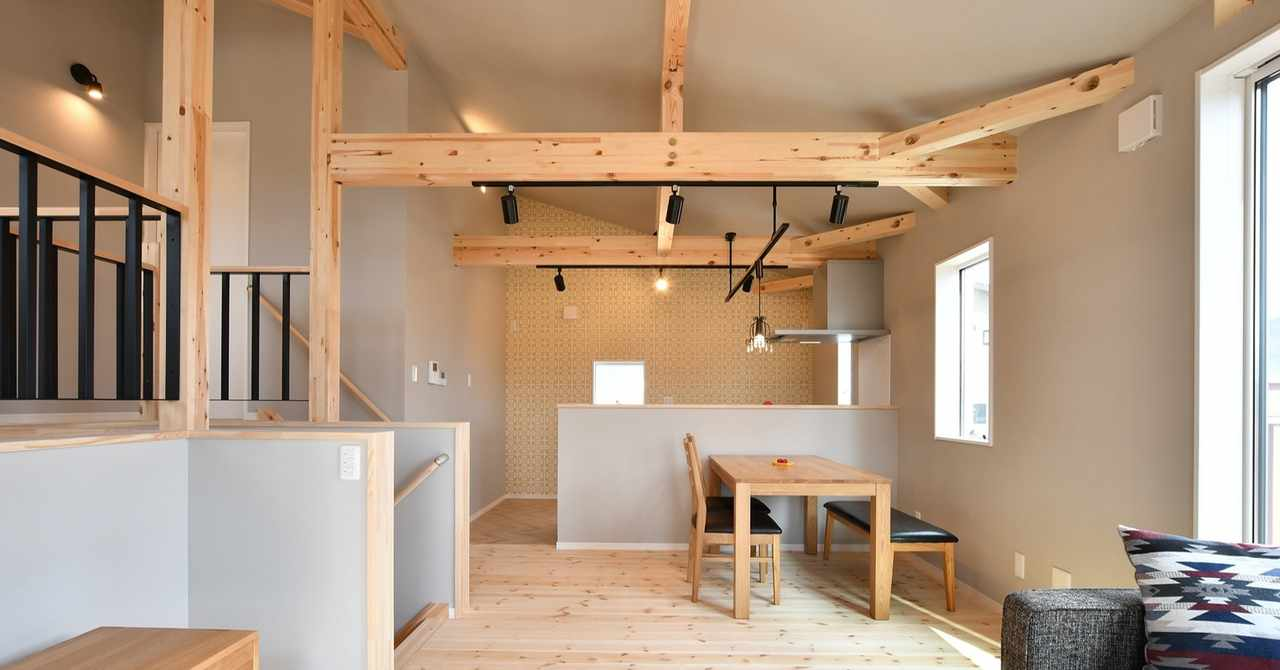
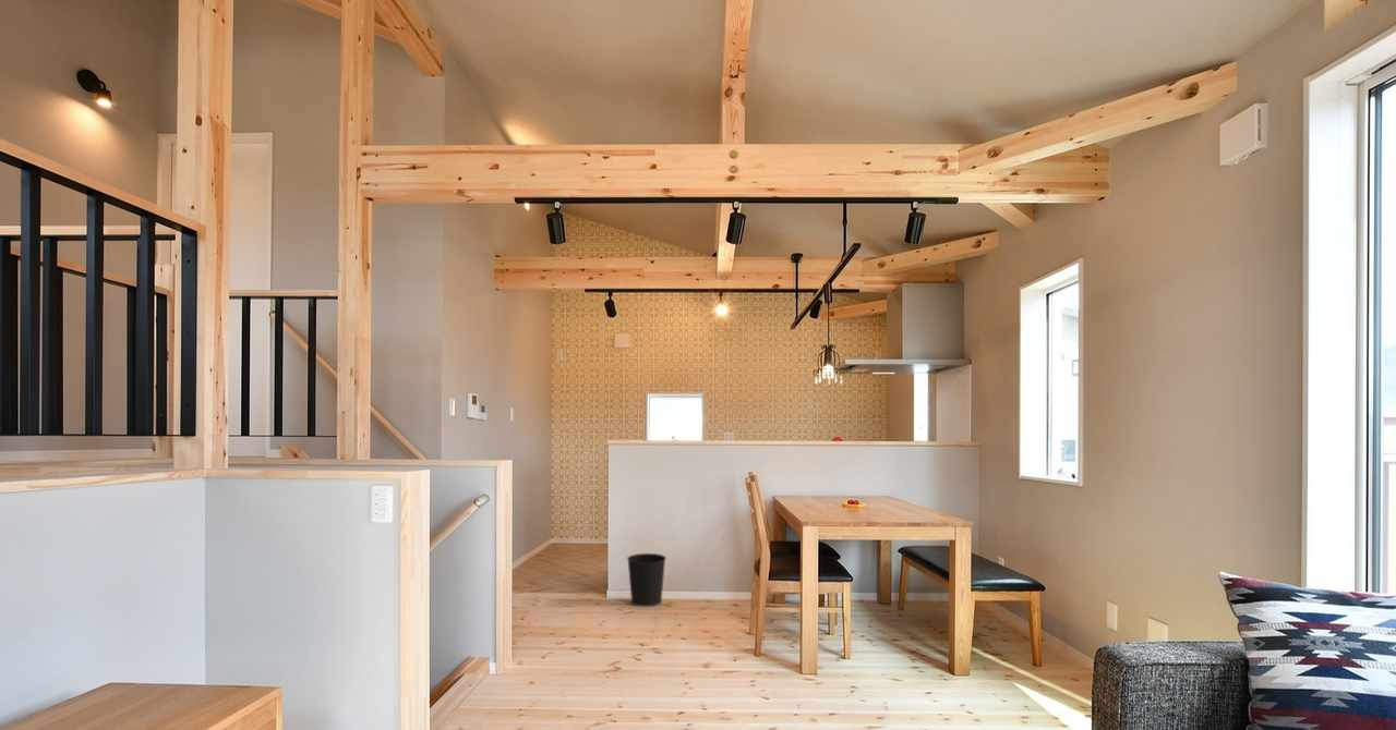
+ wastebasket (646, 580)
